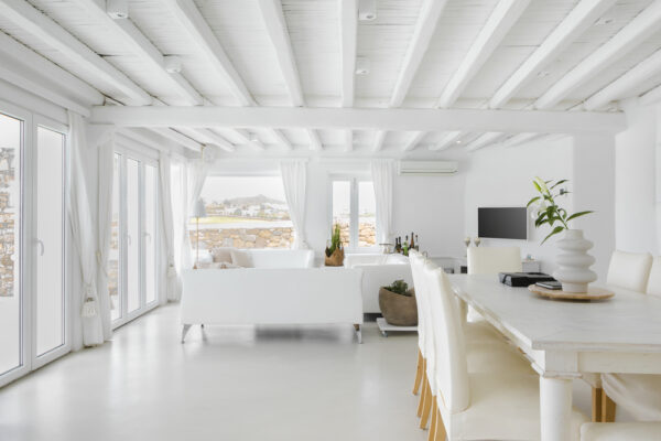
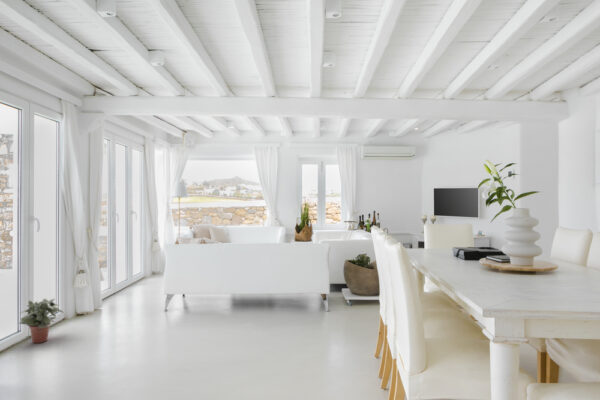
+ potted plant (40, 319)
